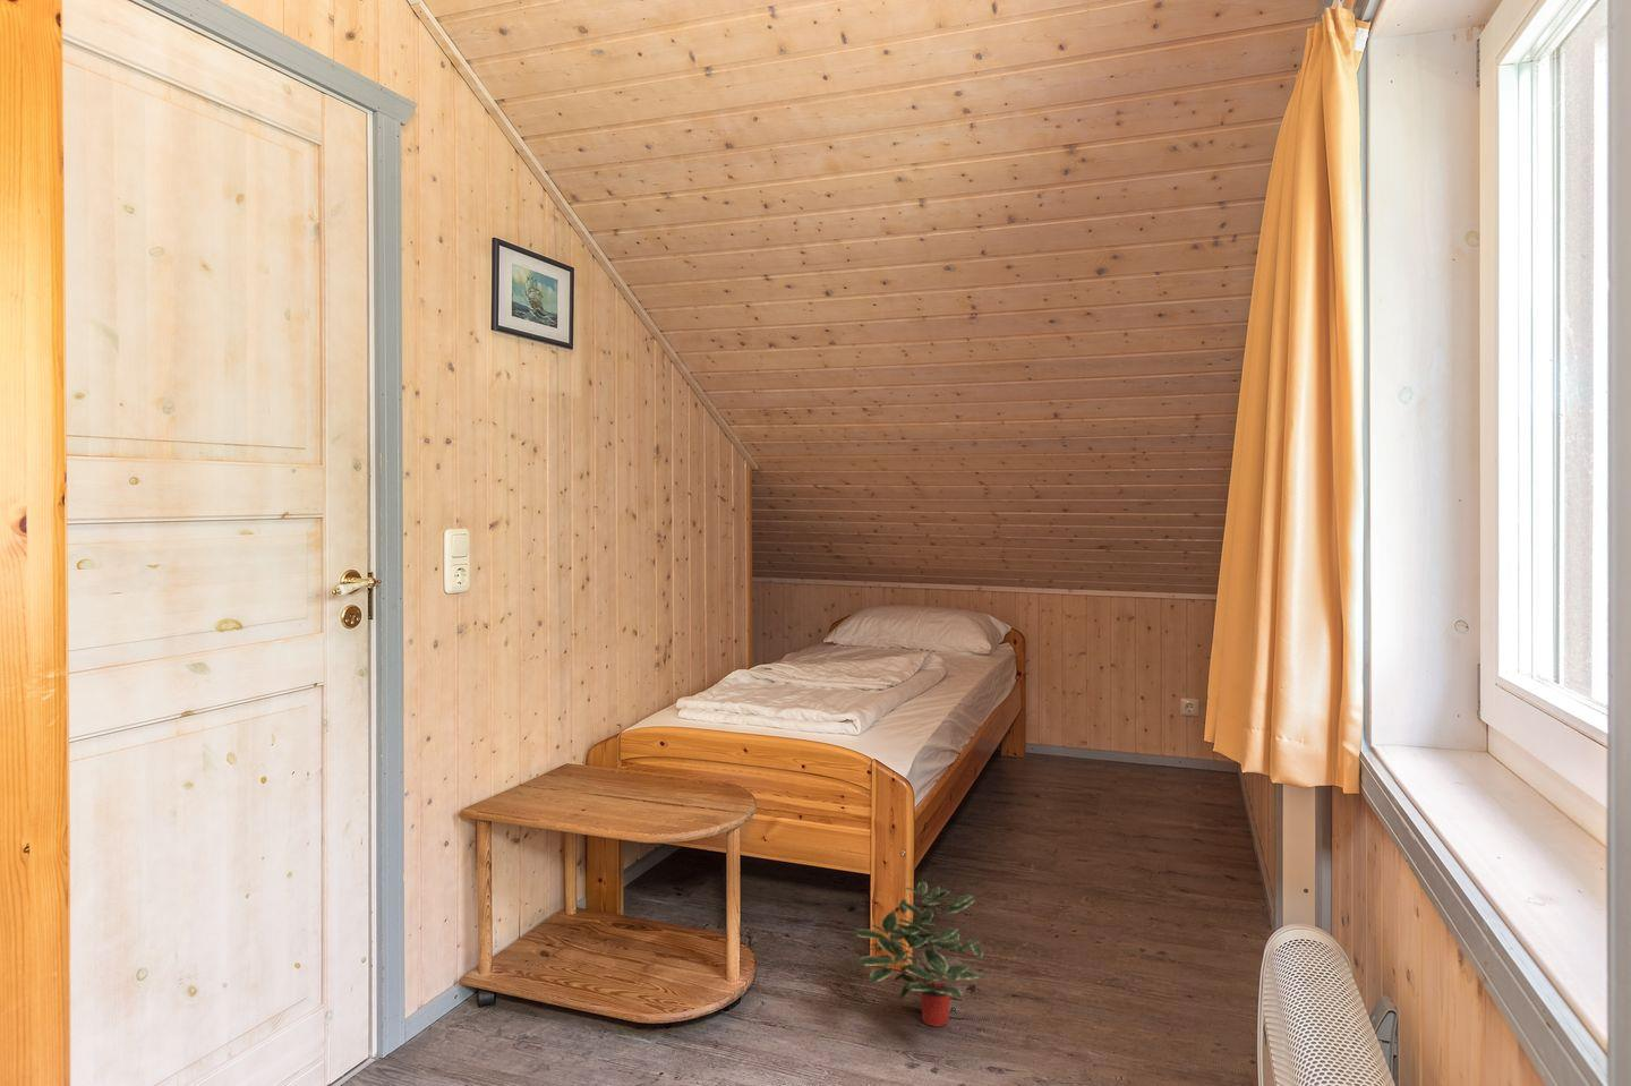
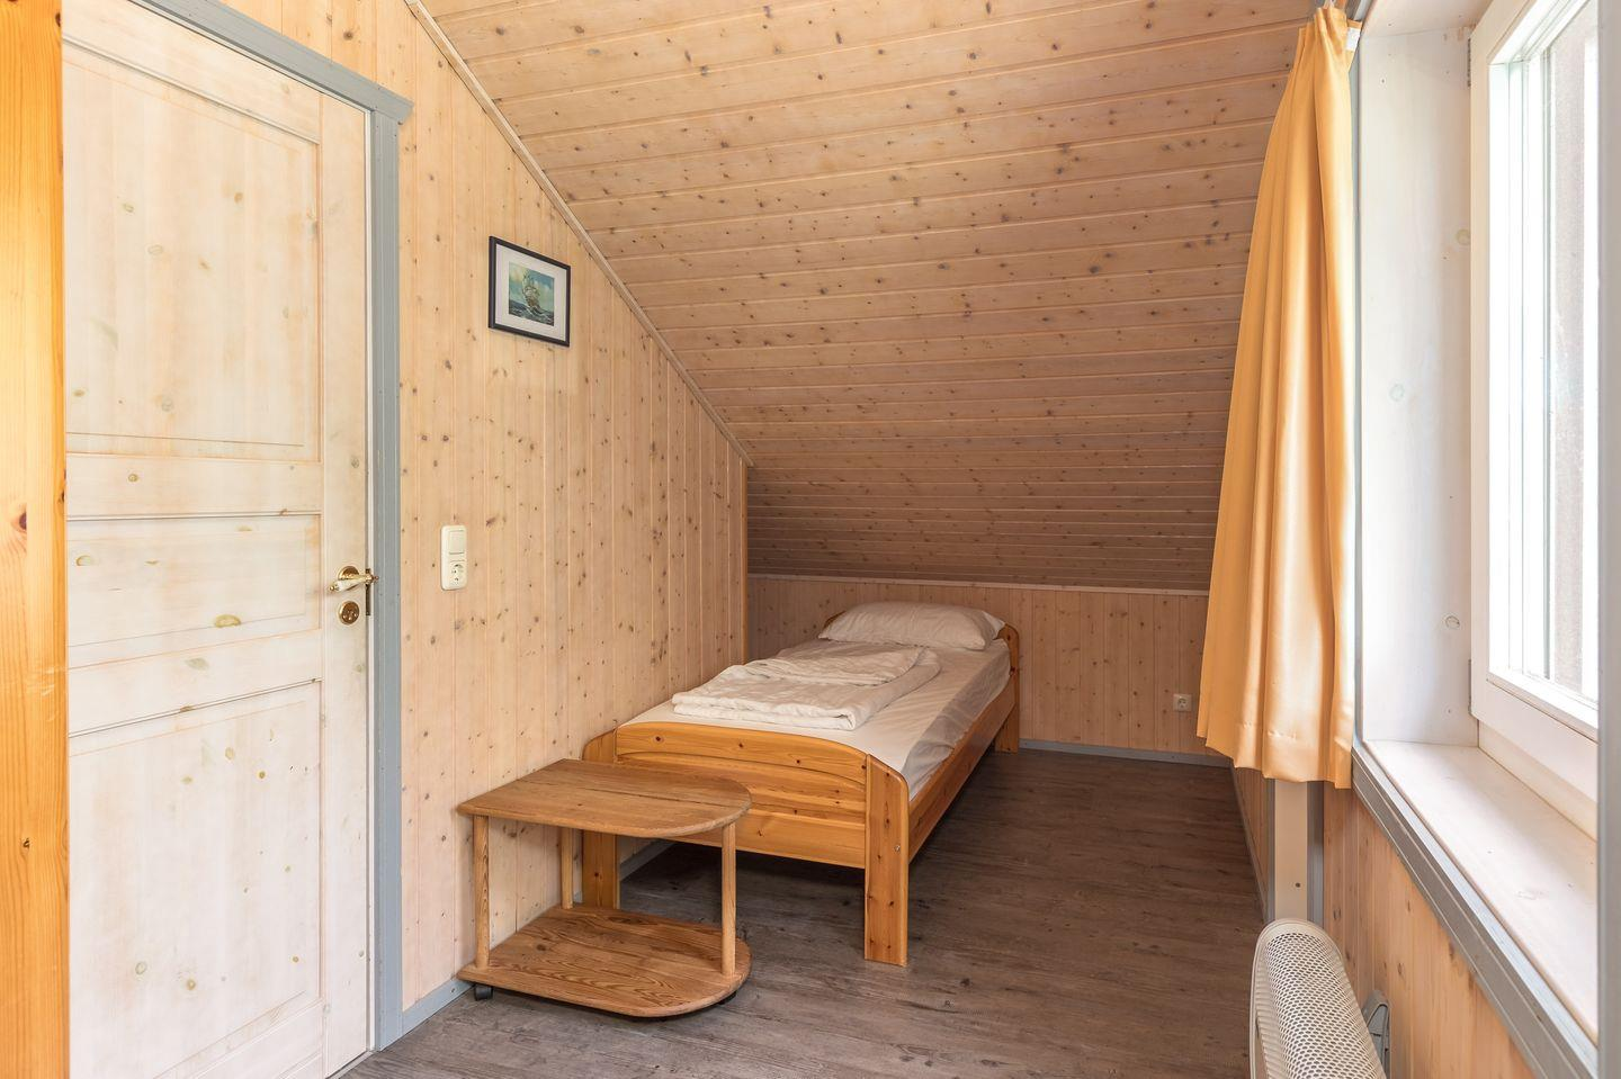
- potted plant (918, 956)
